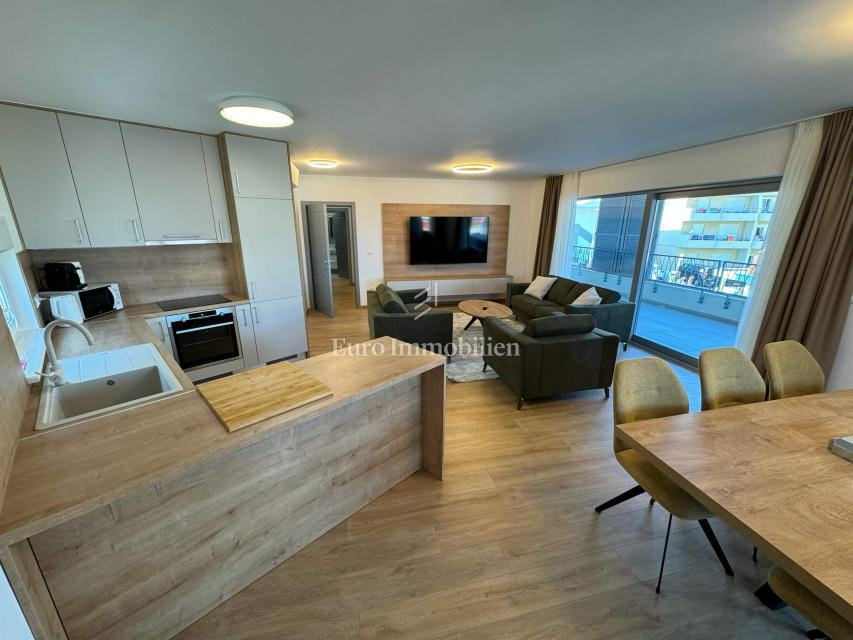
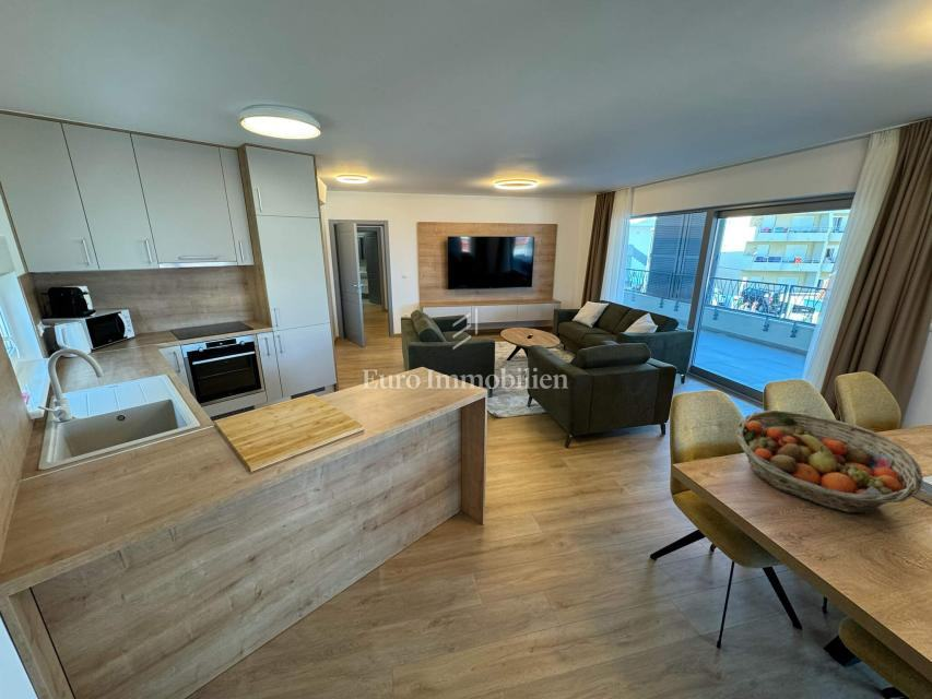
+ fruit basket (815, 458)
